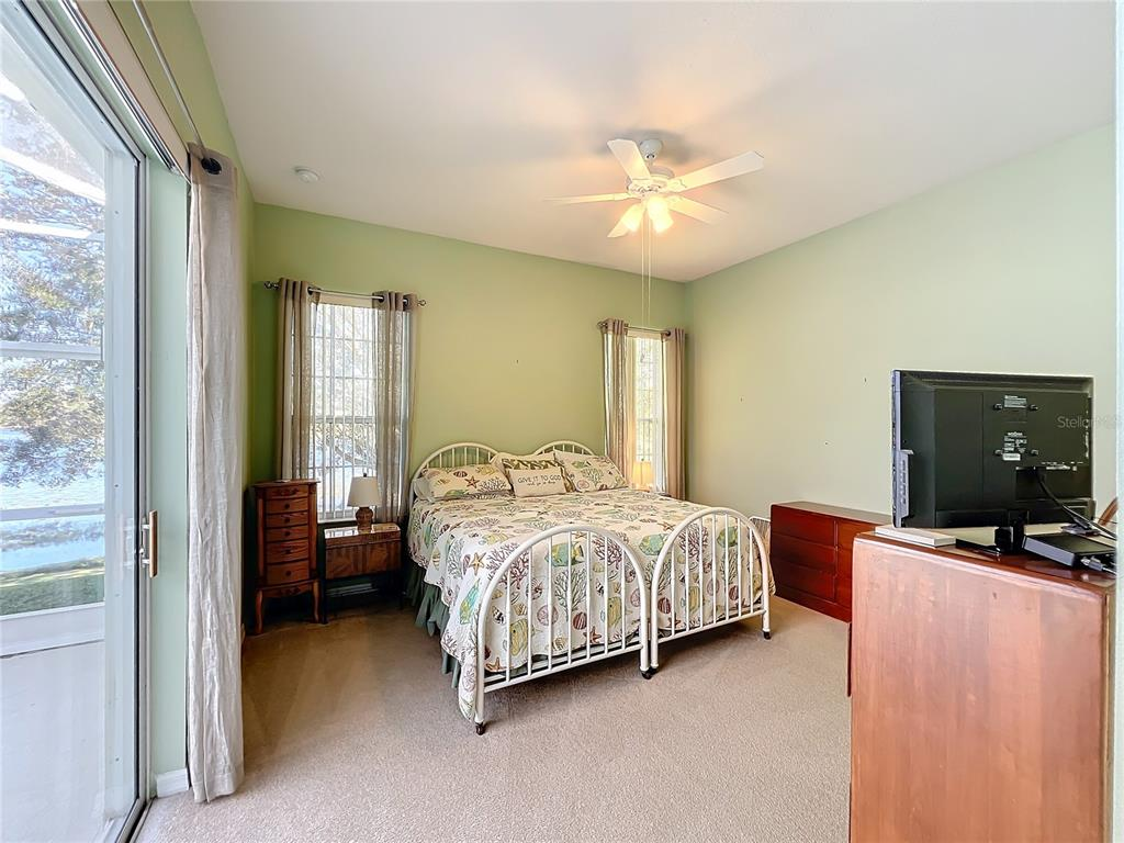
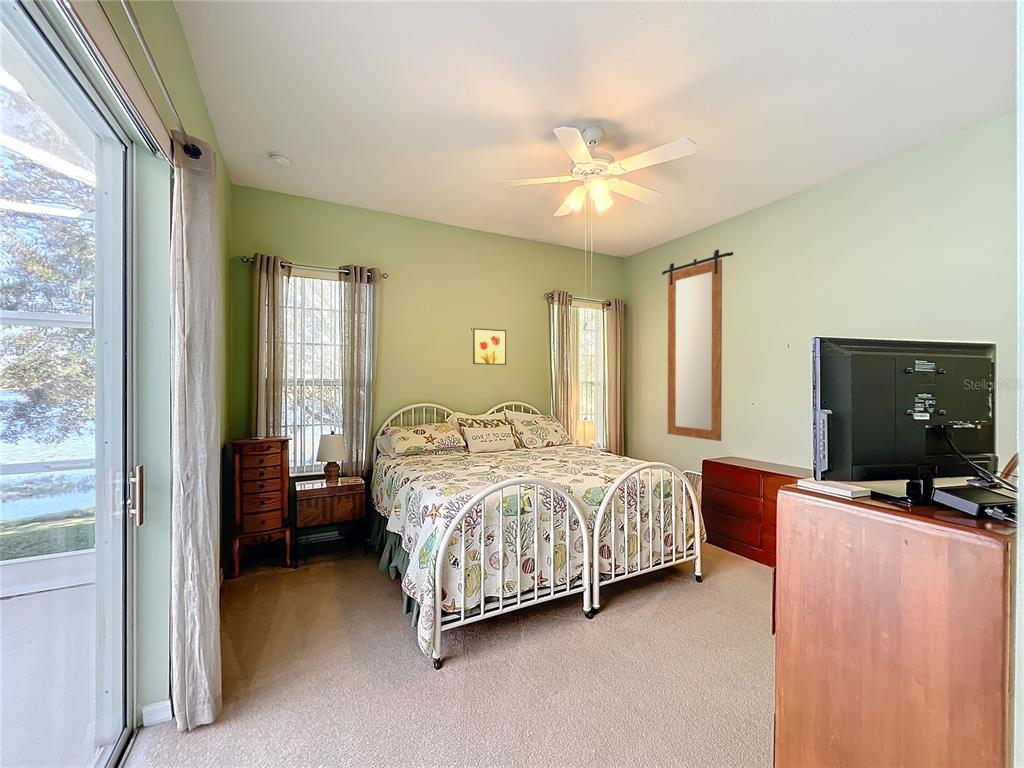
+ home mirror (693, 347)
+ wall art (489, 346)
